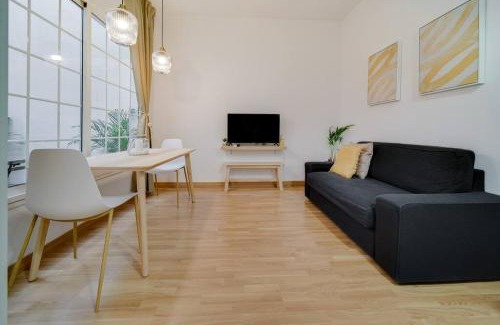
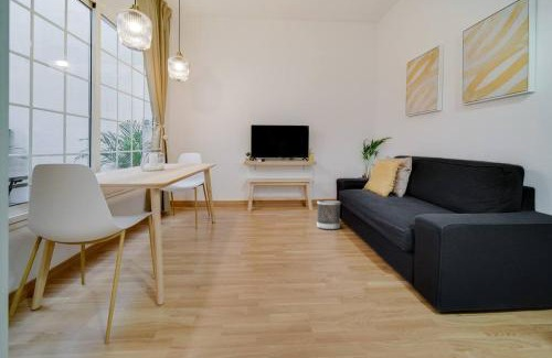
+ wastebasket (328, 214)
